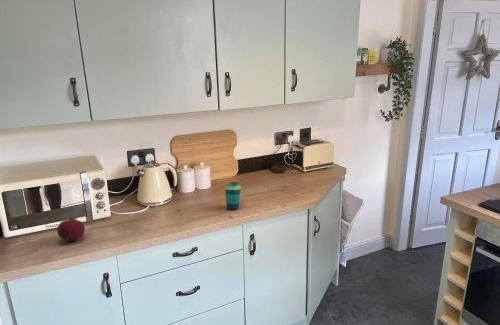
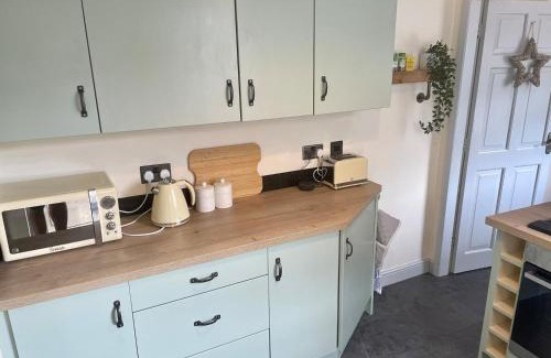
- cup (233, 195)
- fruit (71, 228)
